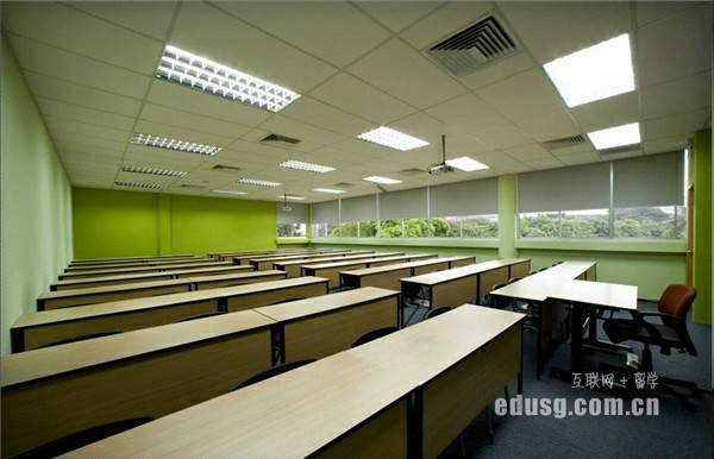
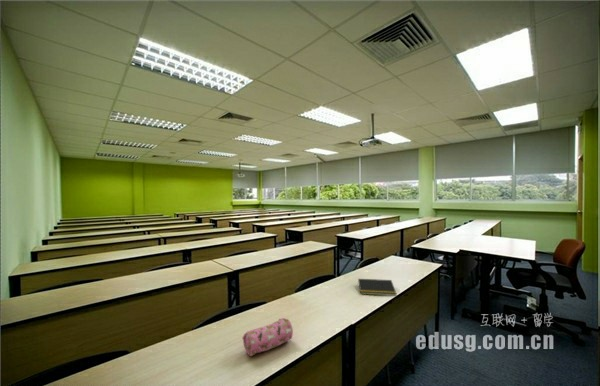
+ pencil case (268, 335)
+ notepad (376, 286)
